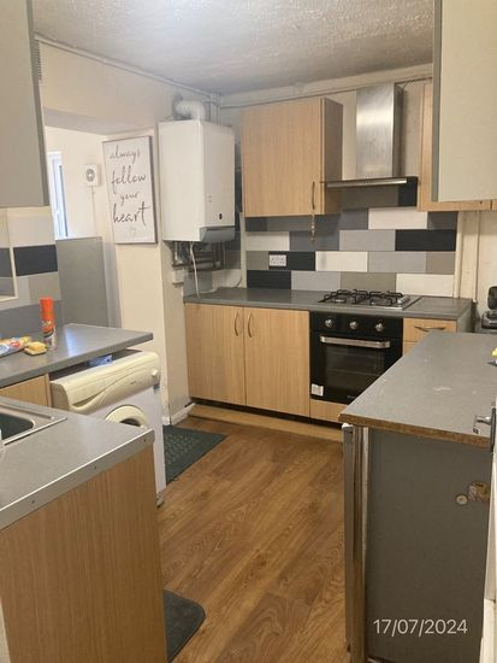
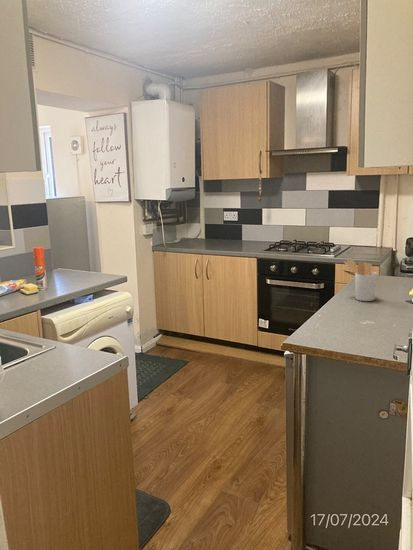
+ utensil holder (360, 279)
